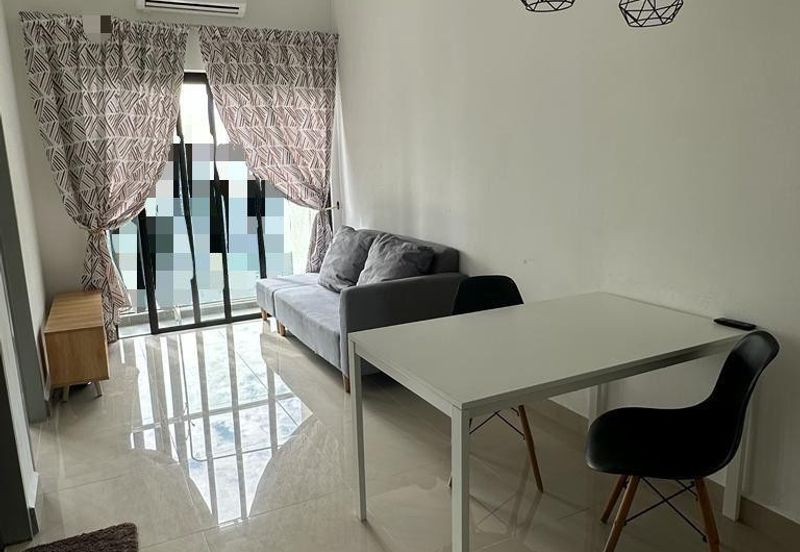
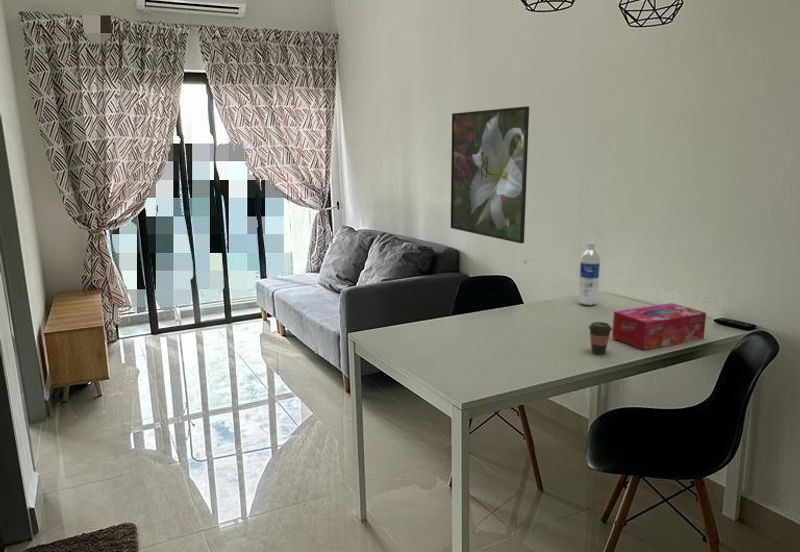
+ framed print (485, 174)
+ water bottle (589, 273)
+ tissue box (658, 325)
+ coffee cup (599, 338)
